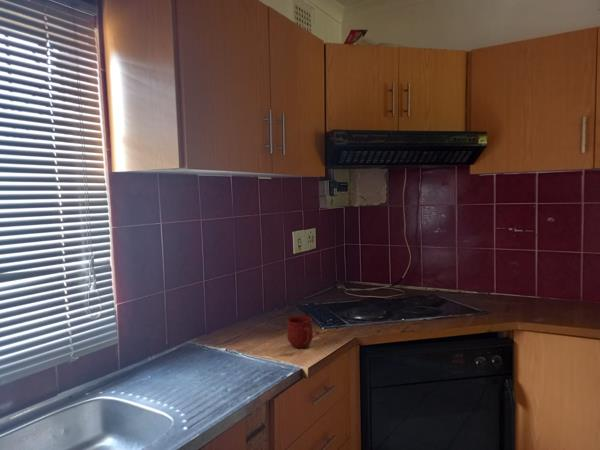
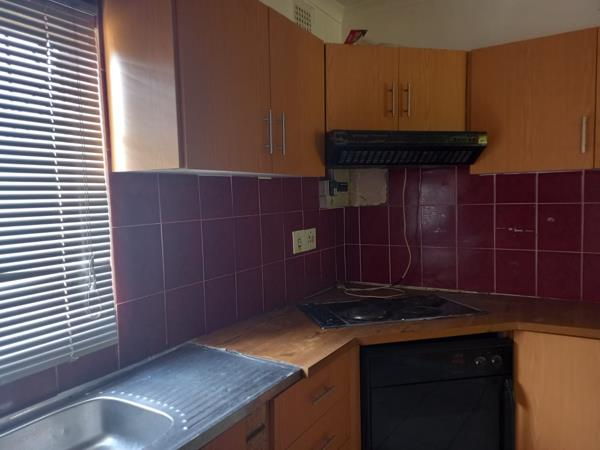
- mug (302, 333)
